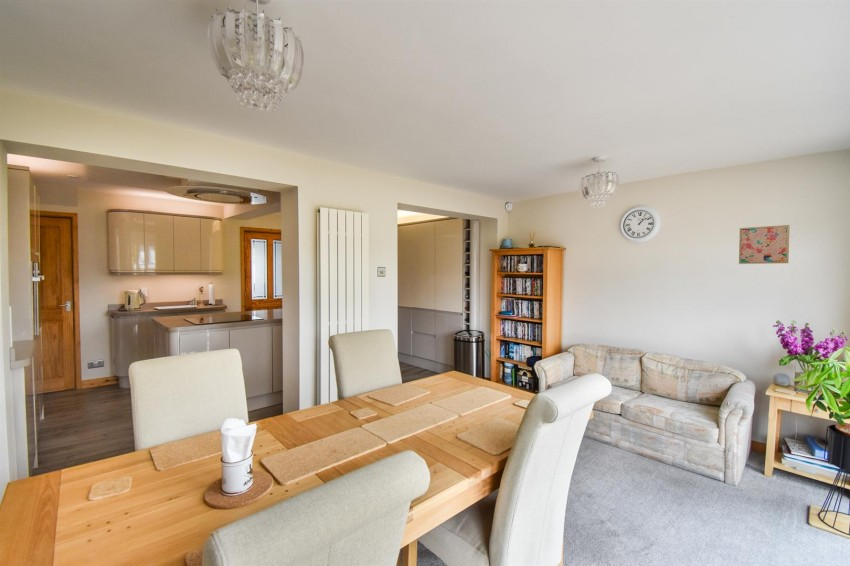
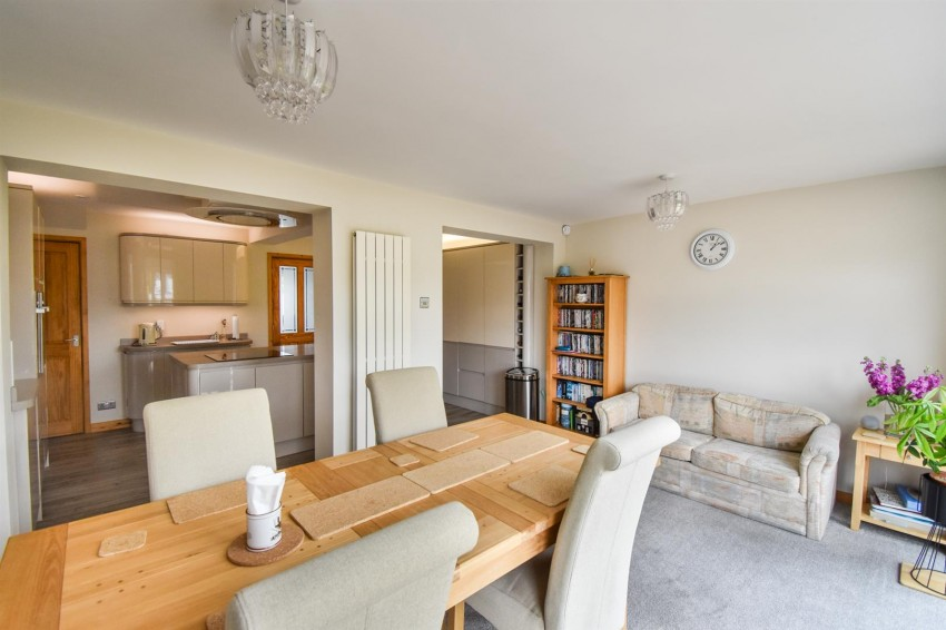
- wall art (763, 245)
